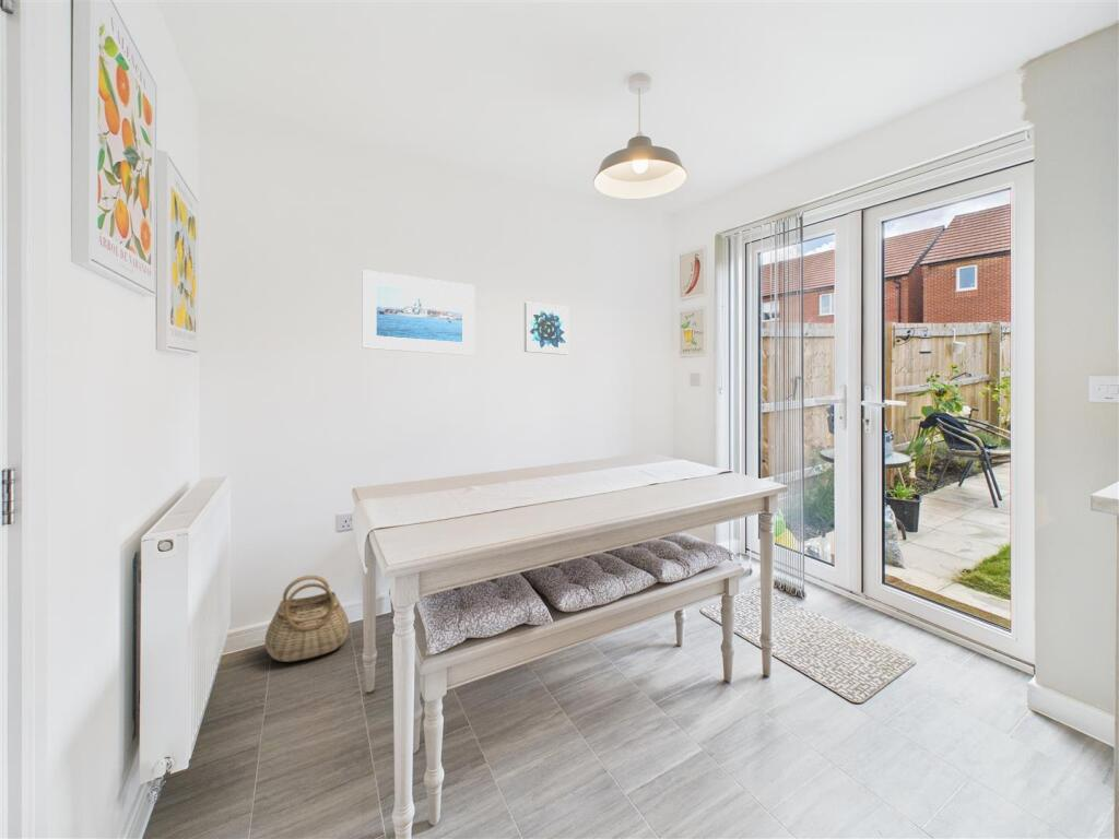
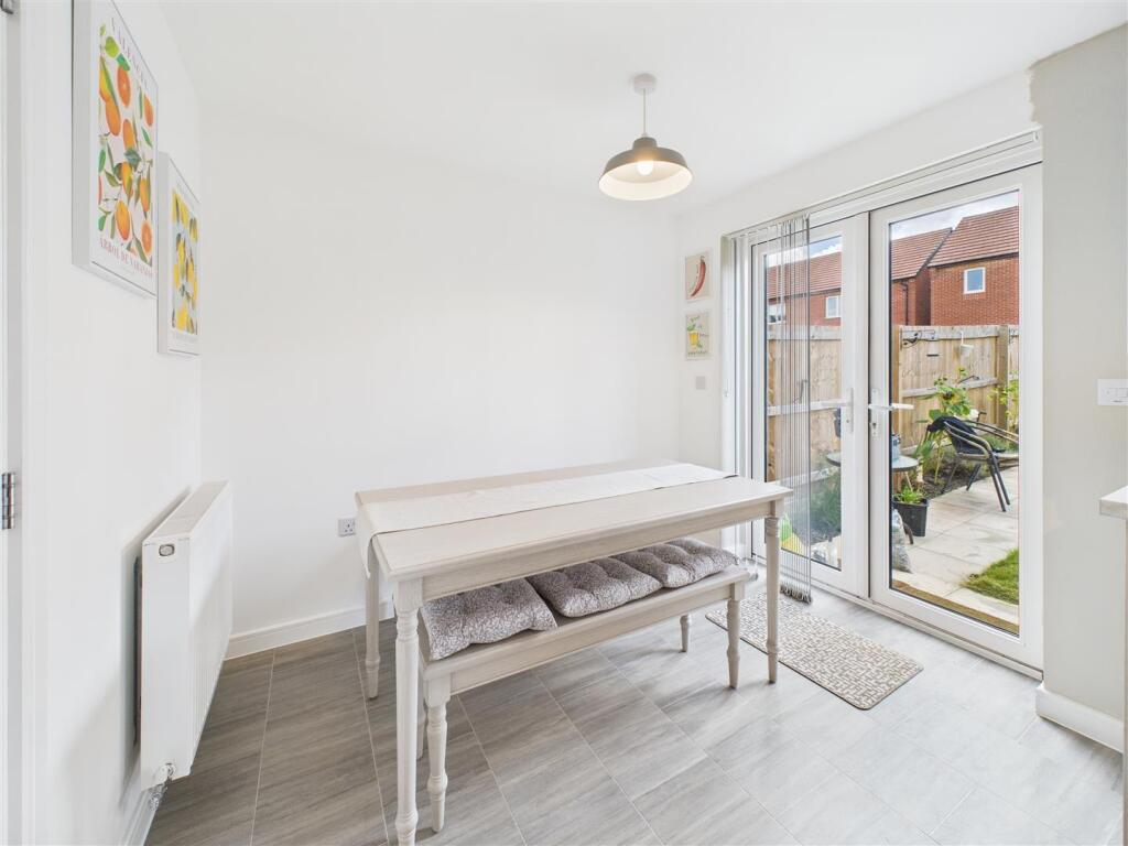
- wall art (546, 329)
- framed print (421, 315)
- basket (308, 614)
